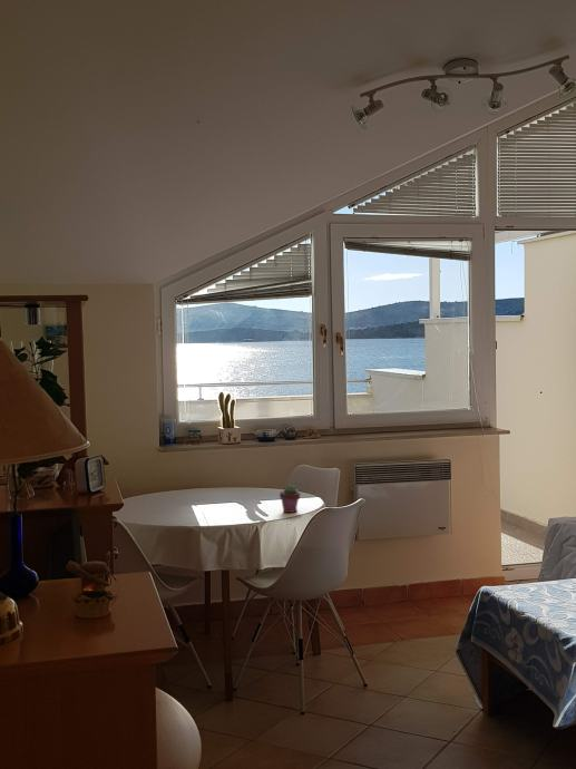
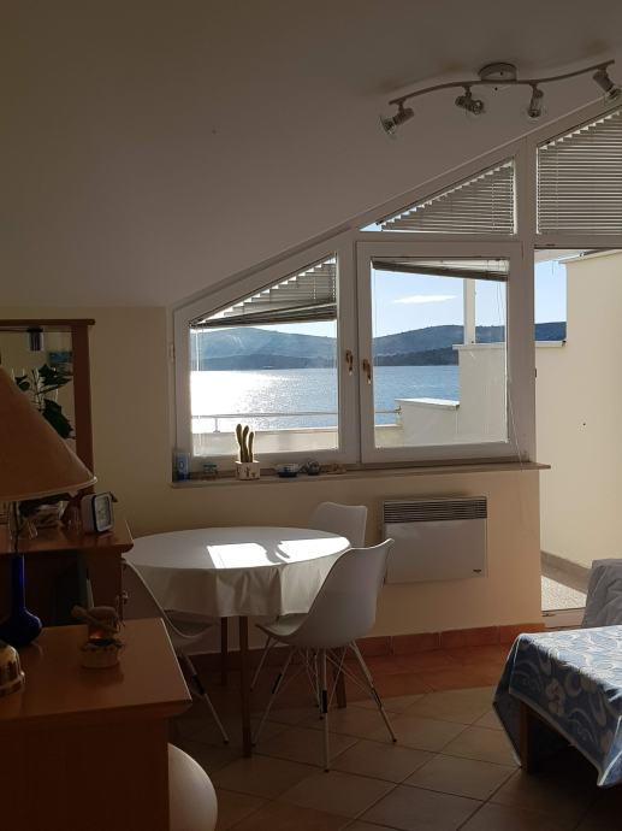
- potted succulent (290, 497)
